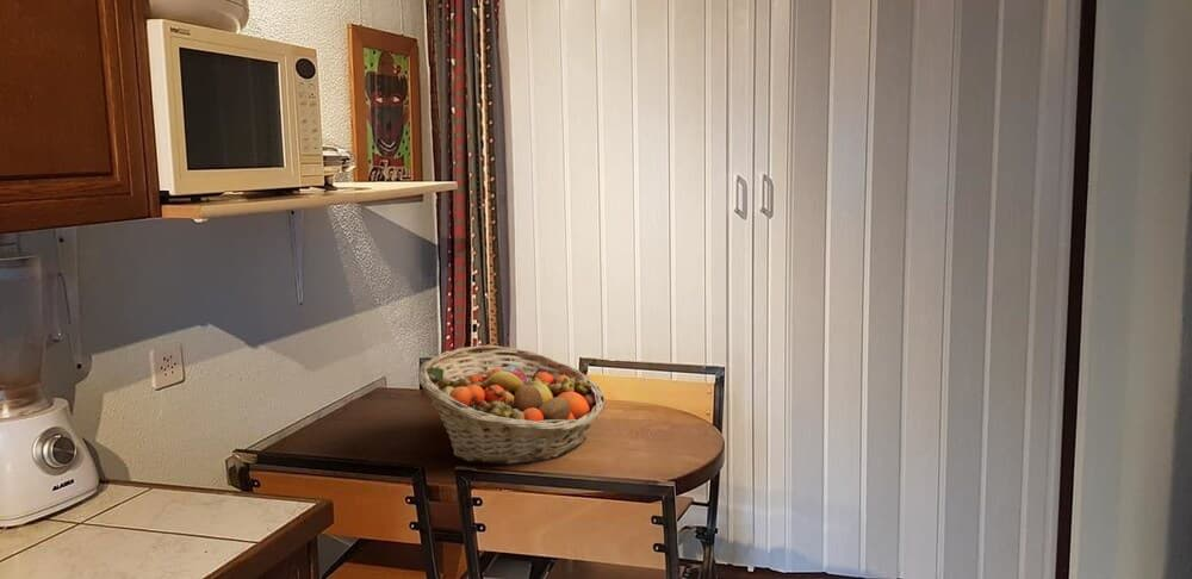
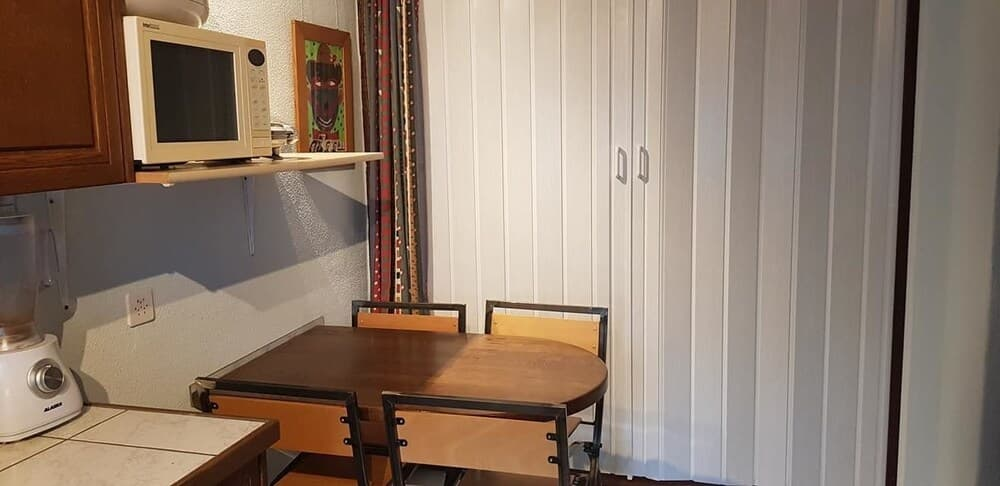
- fruit basket (514, 400)
